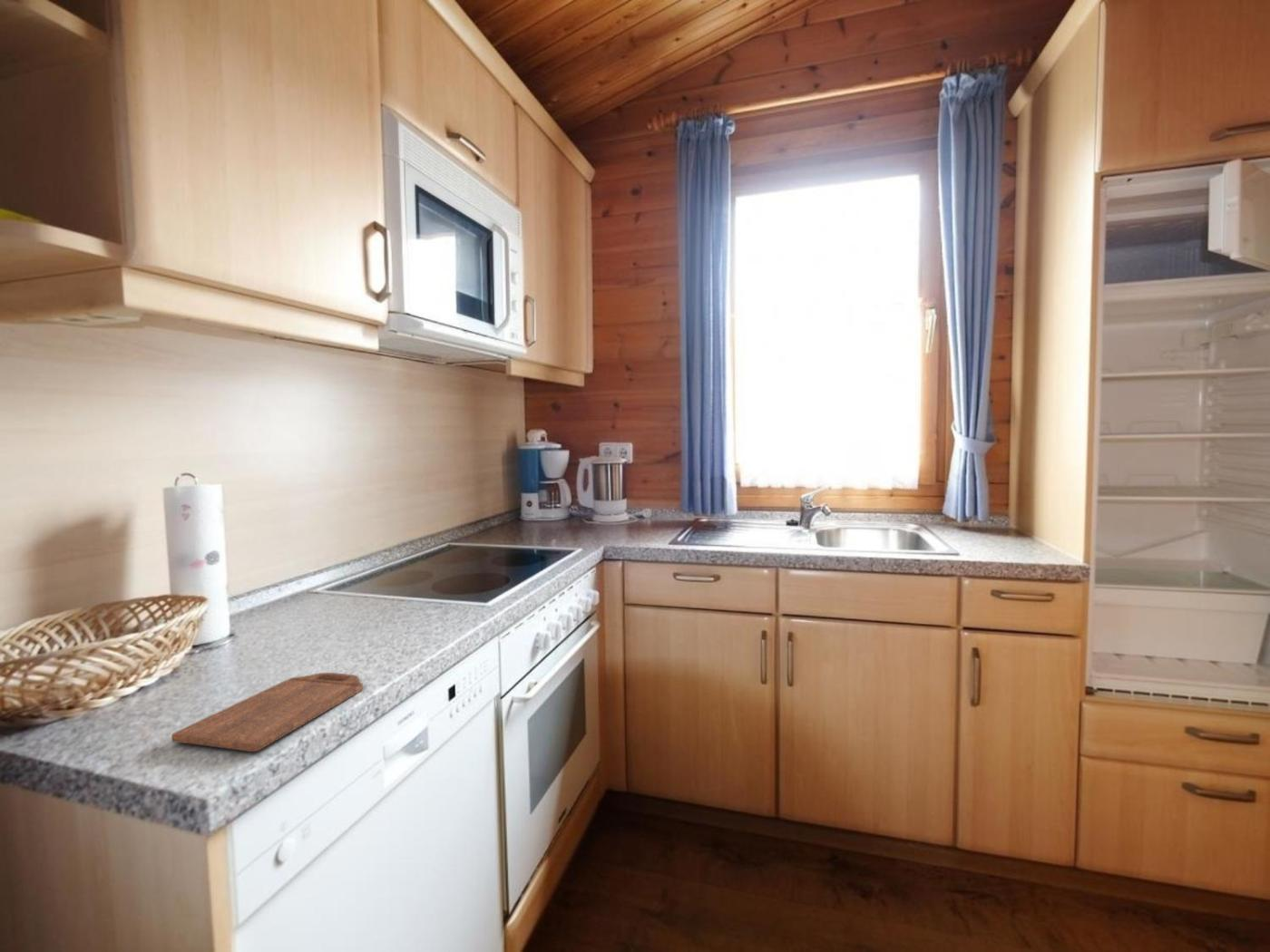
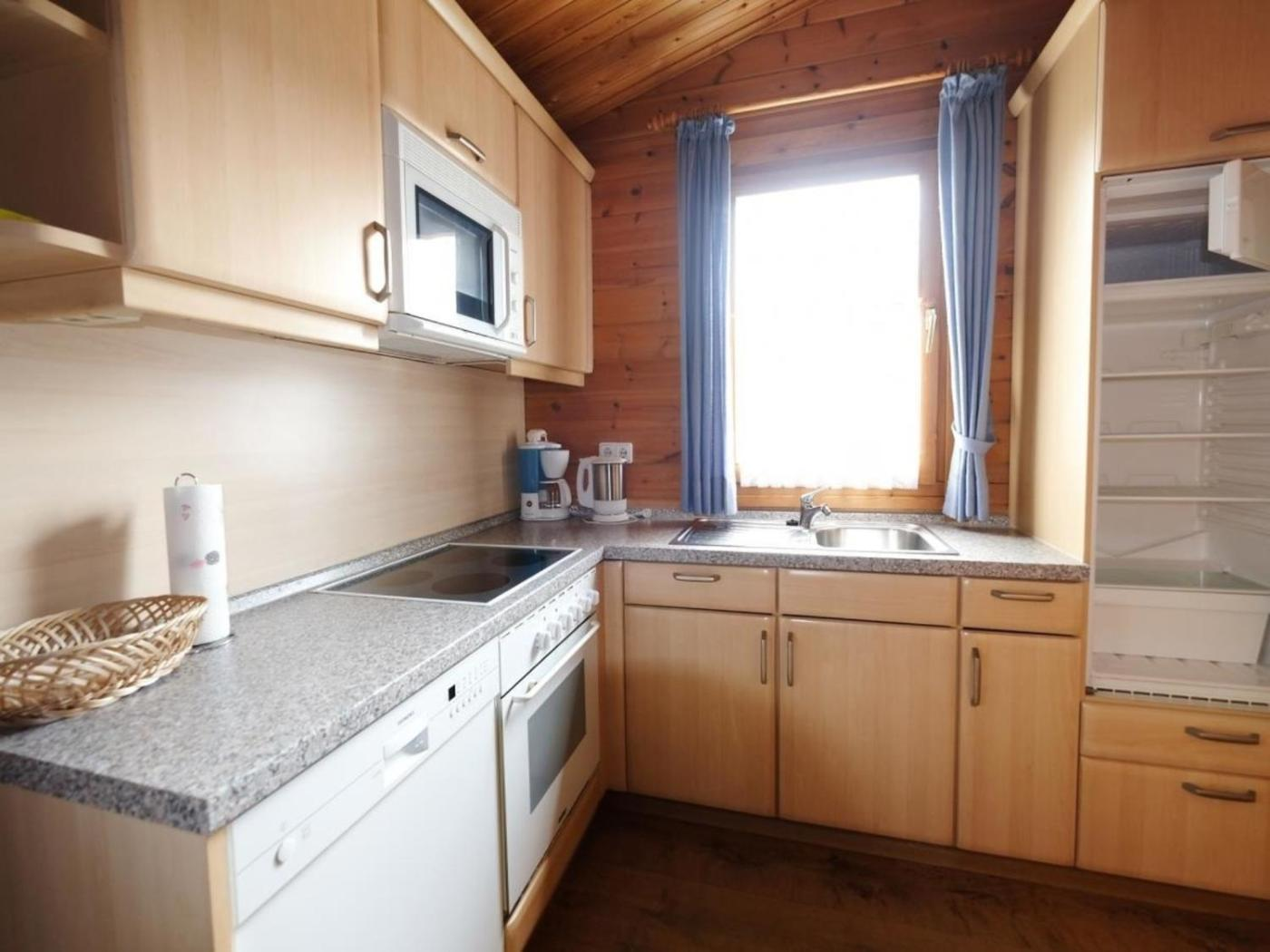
- cutting board (285, 704)
